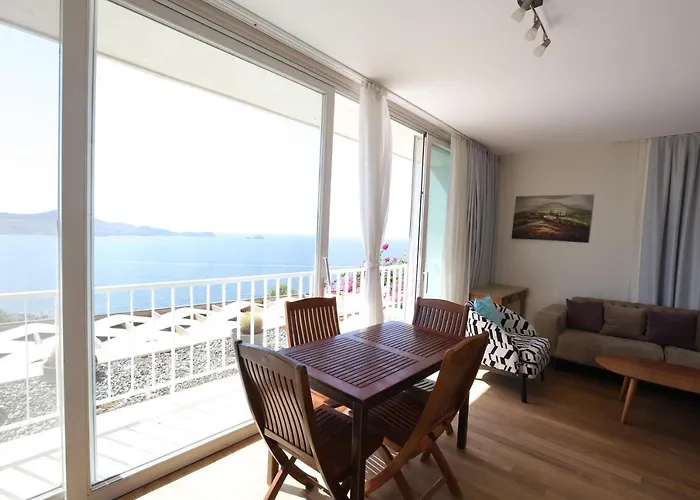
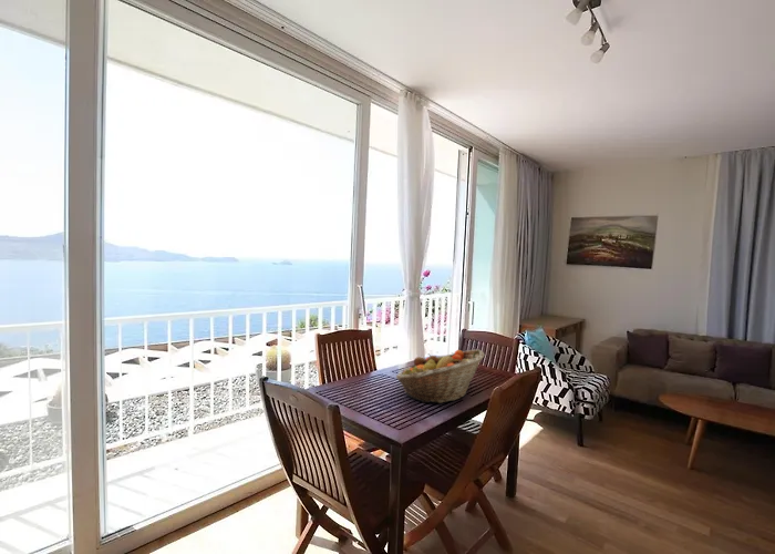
+ fruit basket (441, 371)
